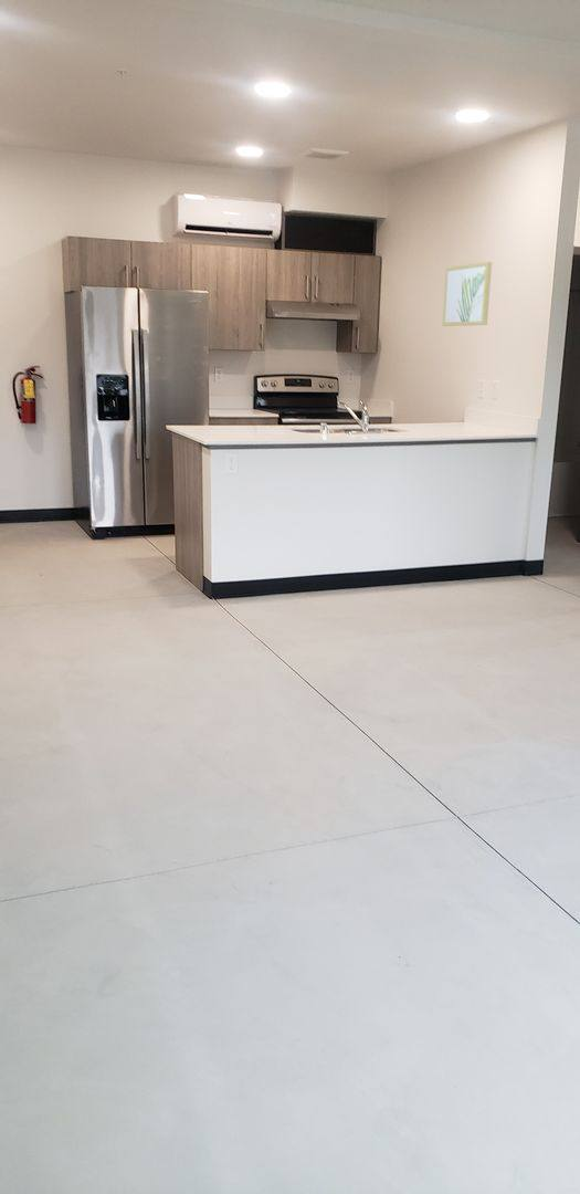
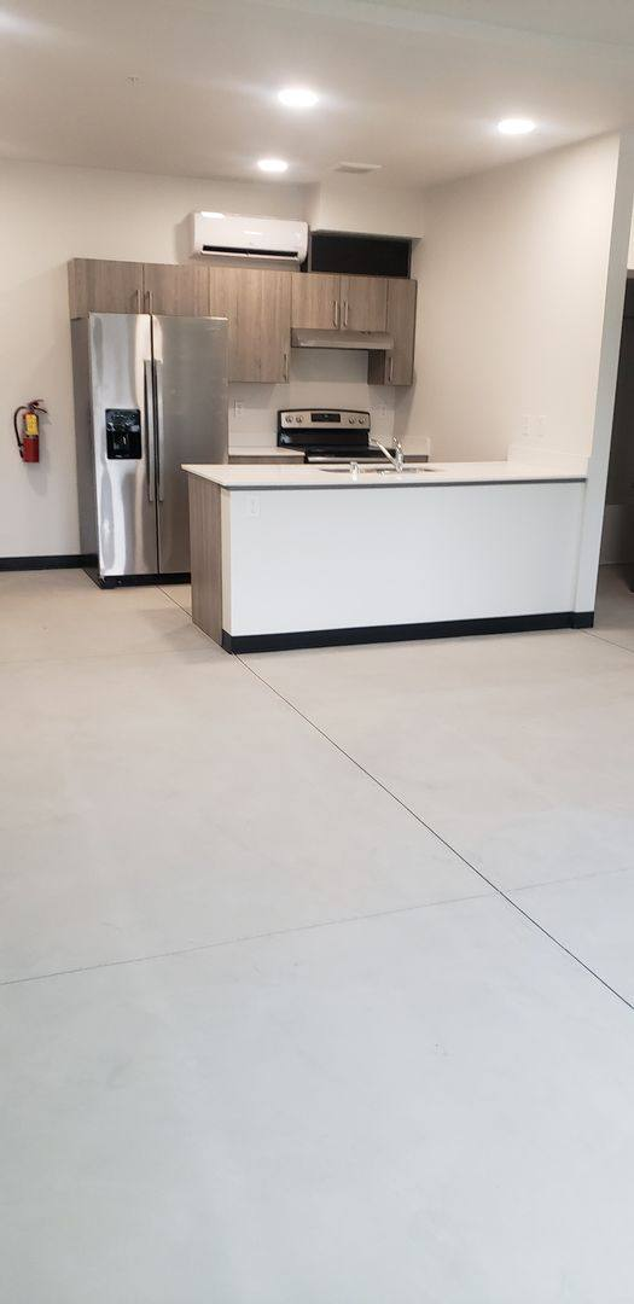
- wall art (465, 295)
